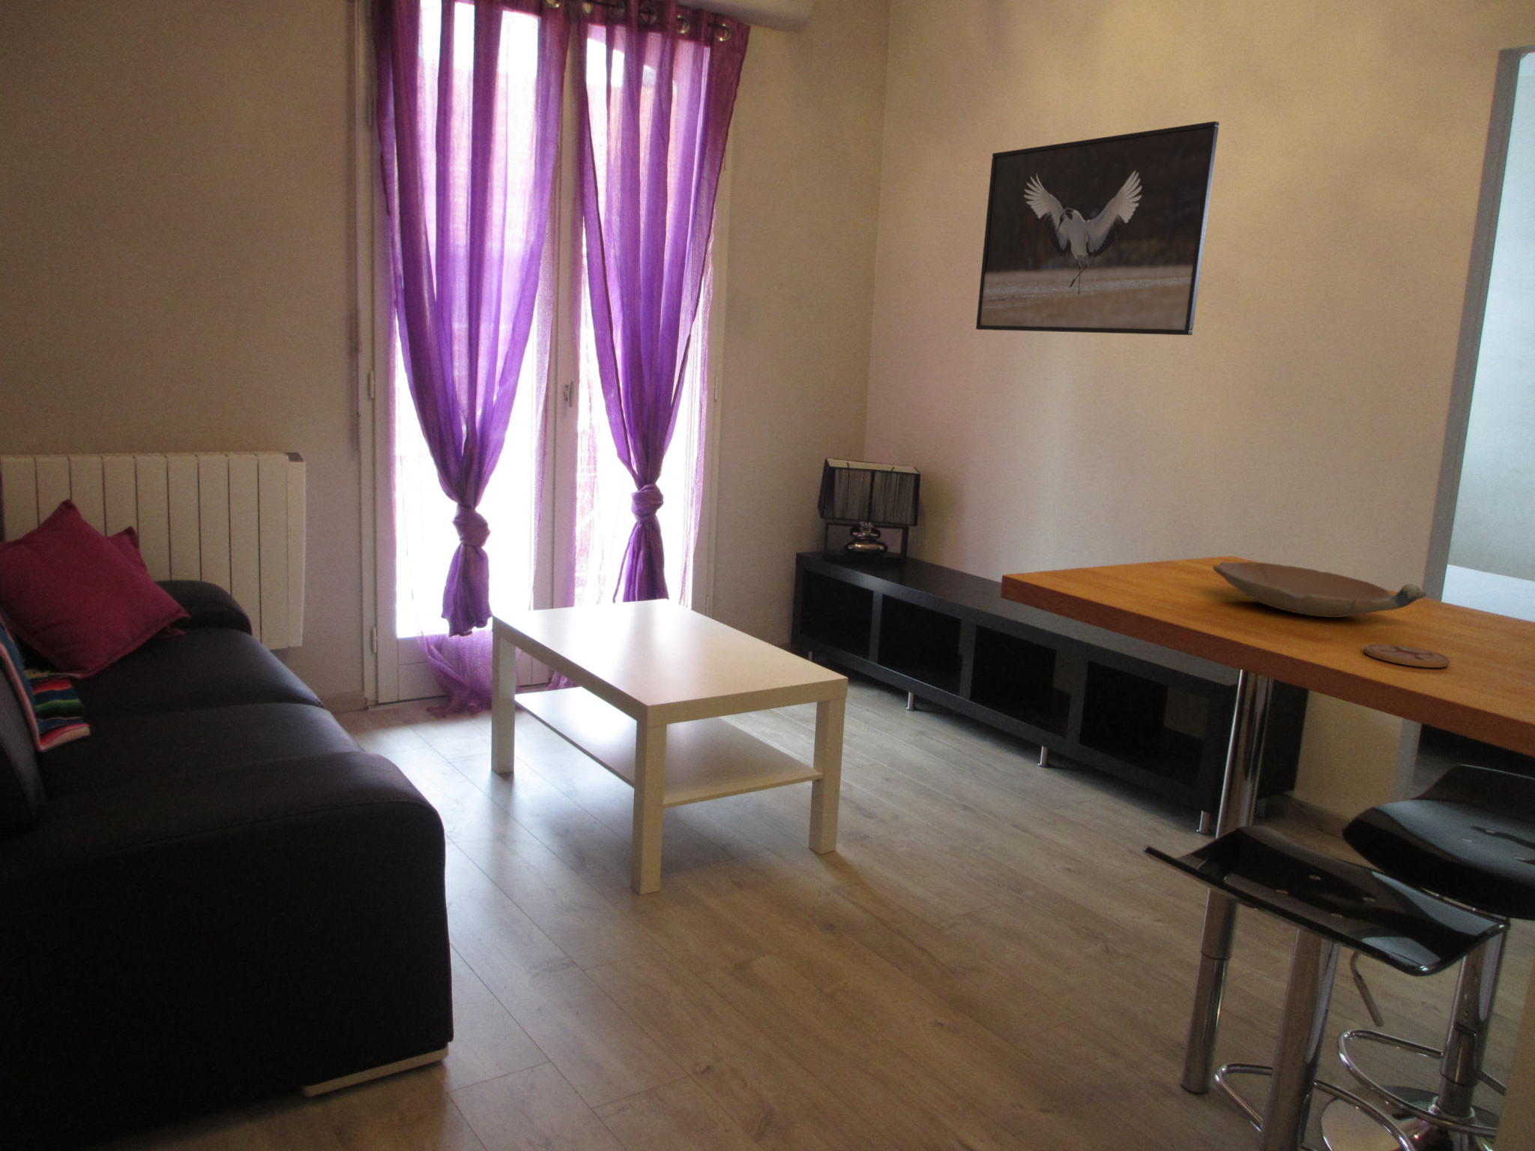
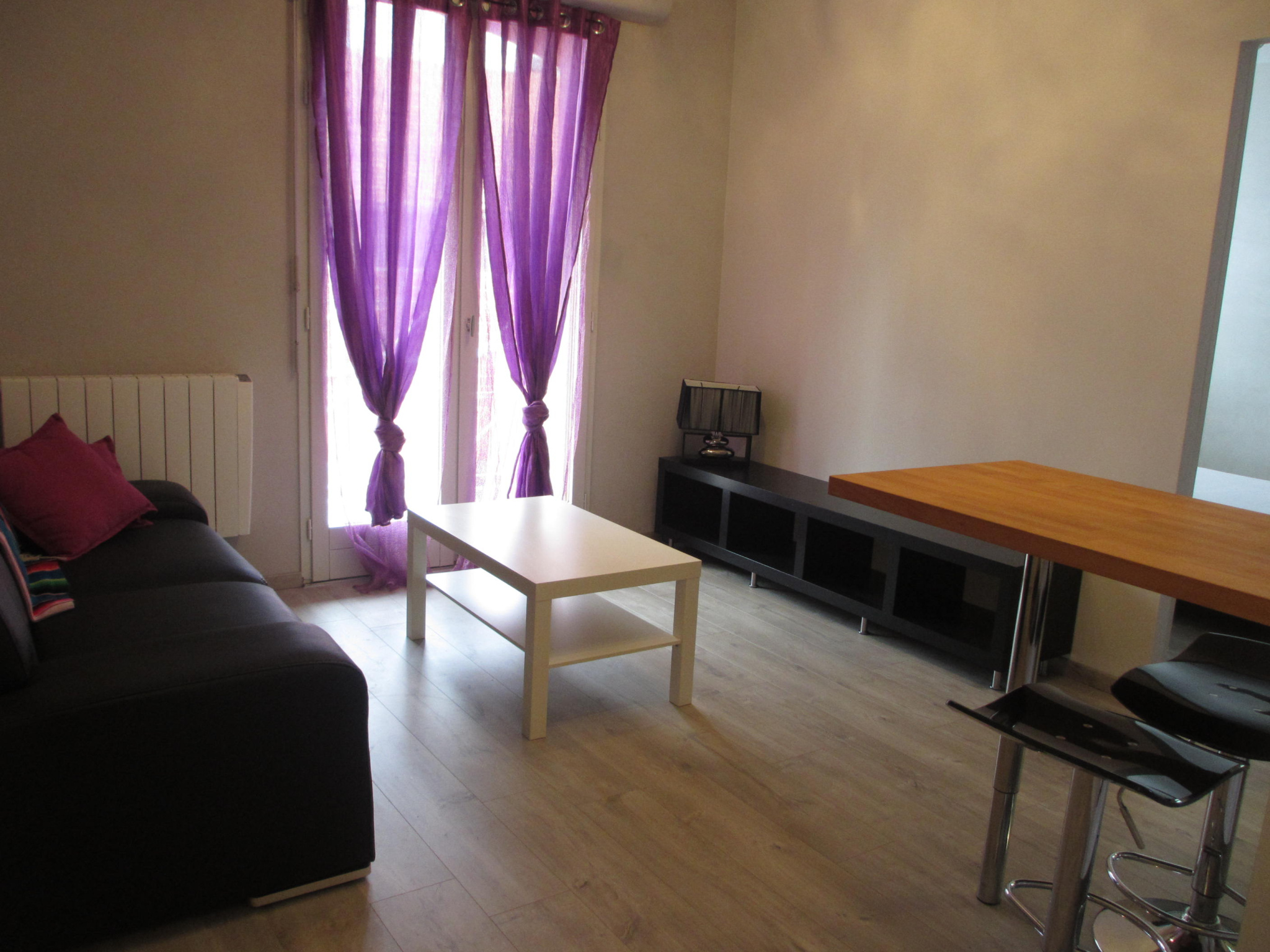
- bowl (1303, 589)
- coaster (1406, 655)
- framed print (1084, 237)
